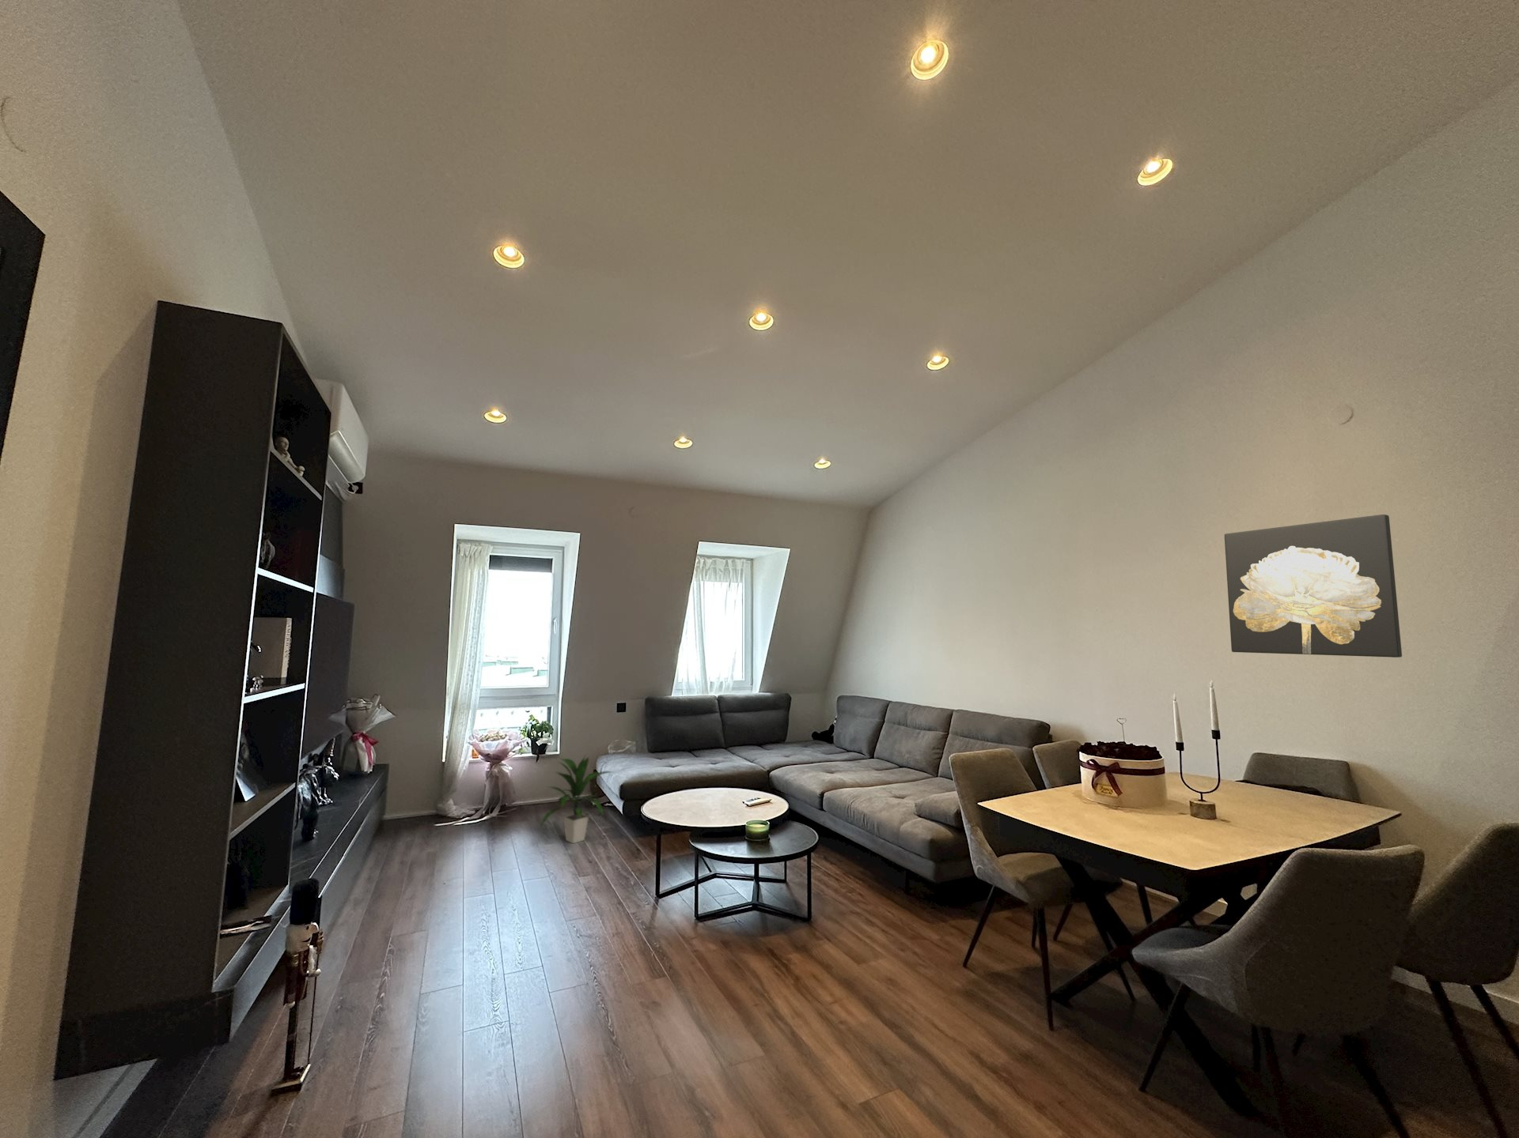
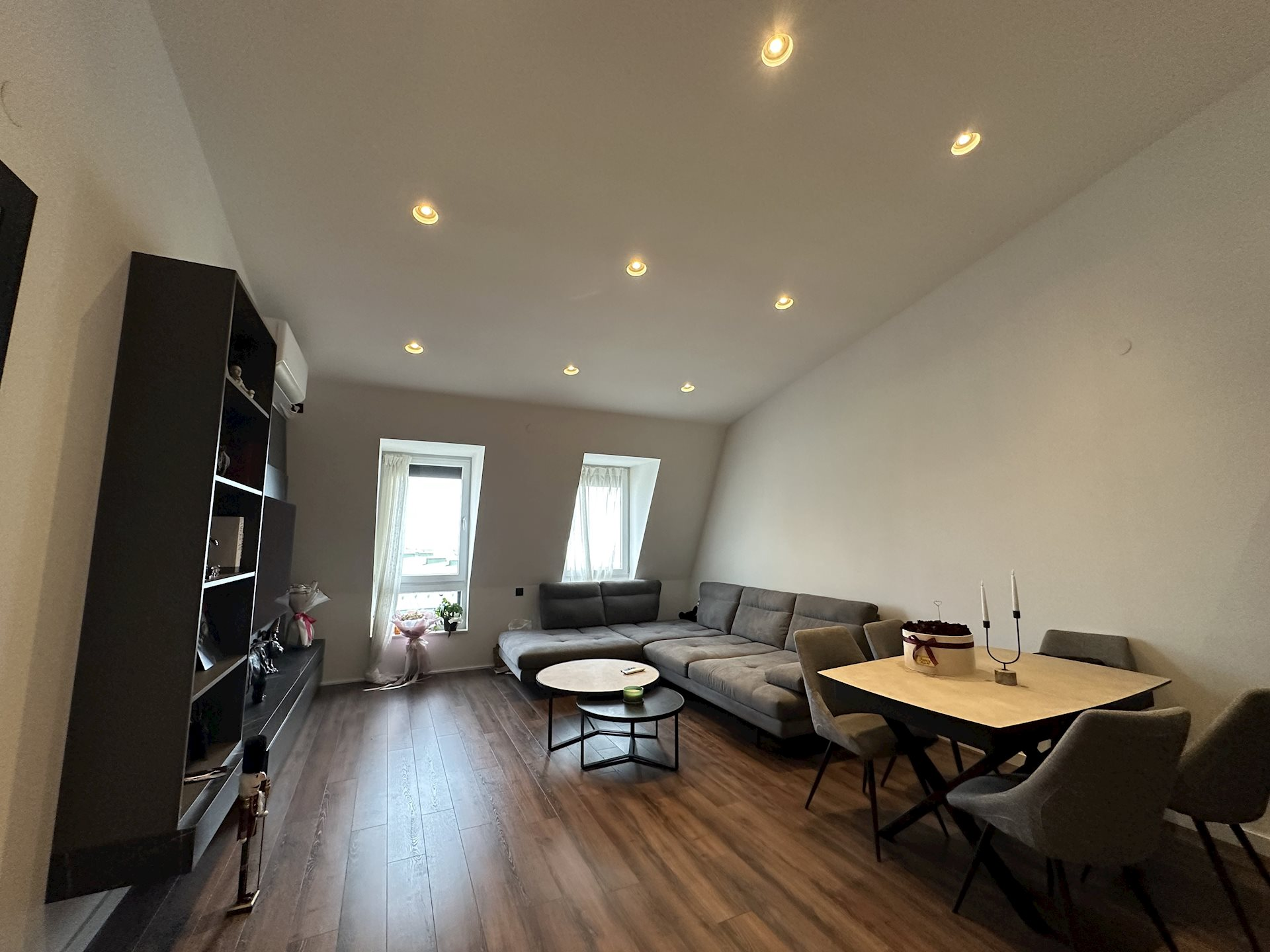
- wall art (1304, 589)
- indoor plant (574, 796)
